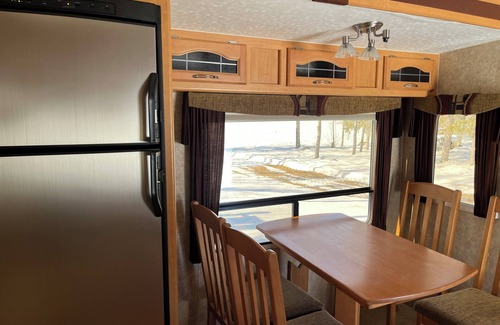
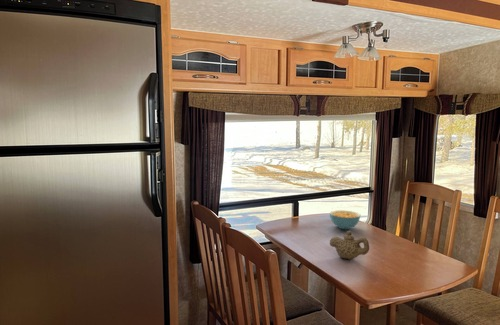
+ cereal bowl (344, 221)
+ teapot (349, 244)
